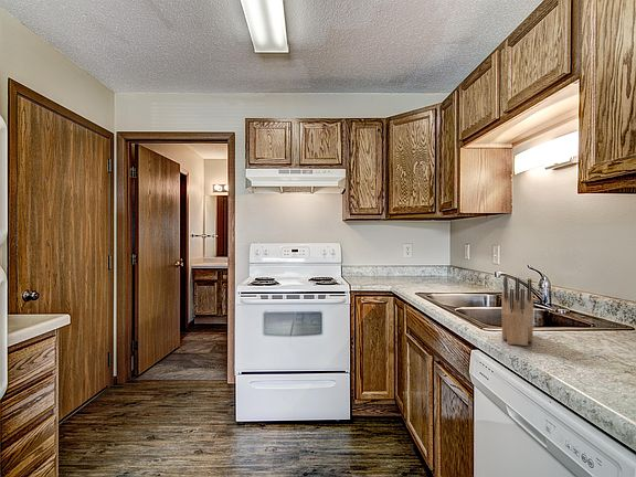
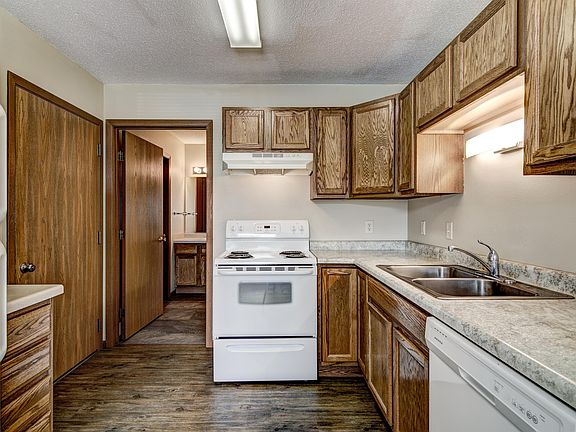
- knife block (517, 307)
